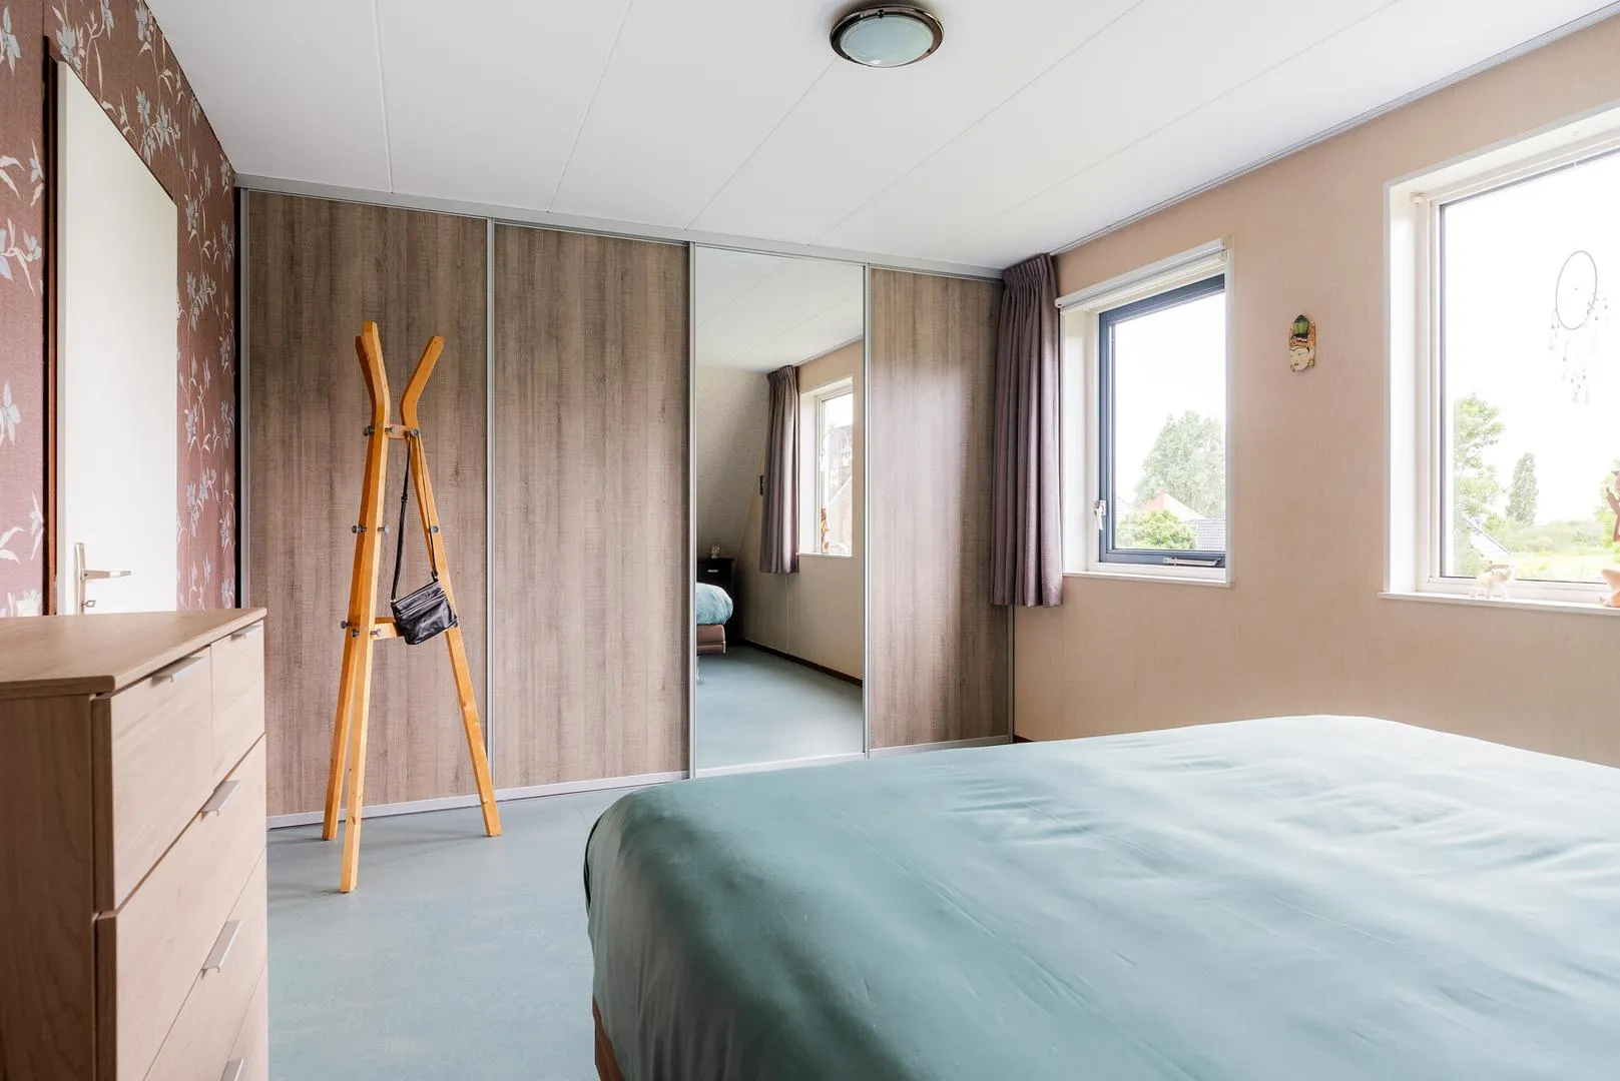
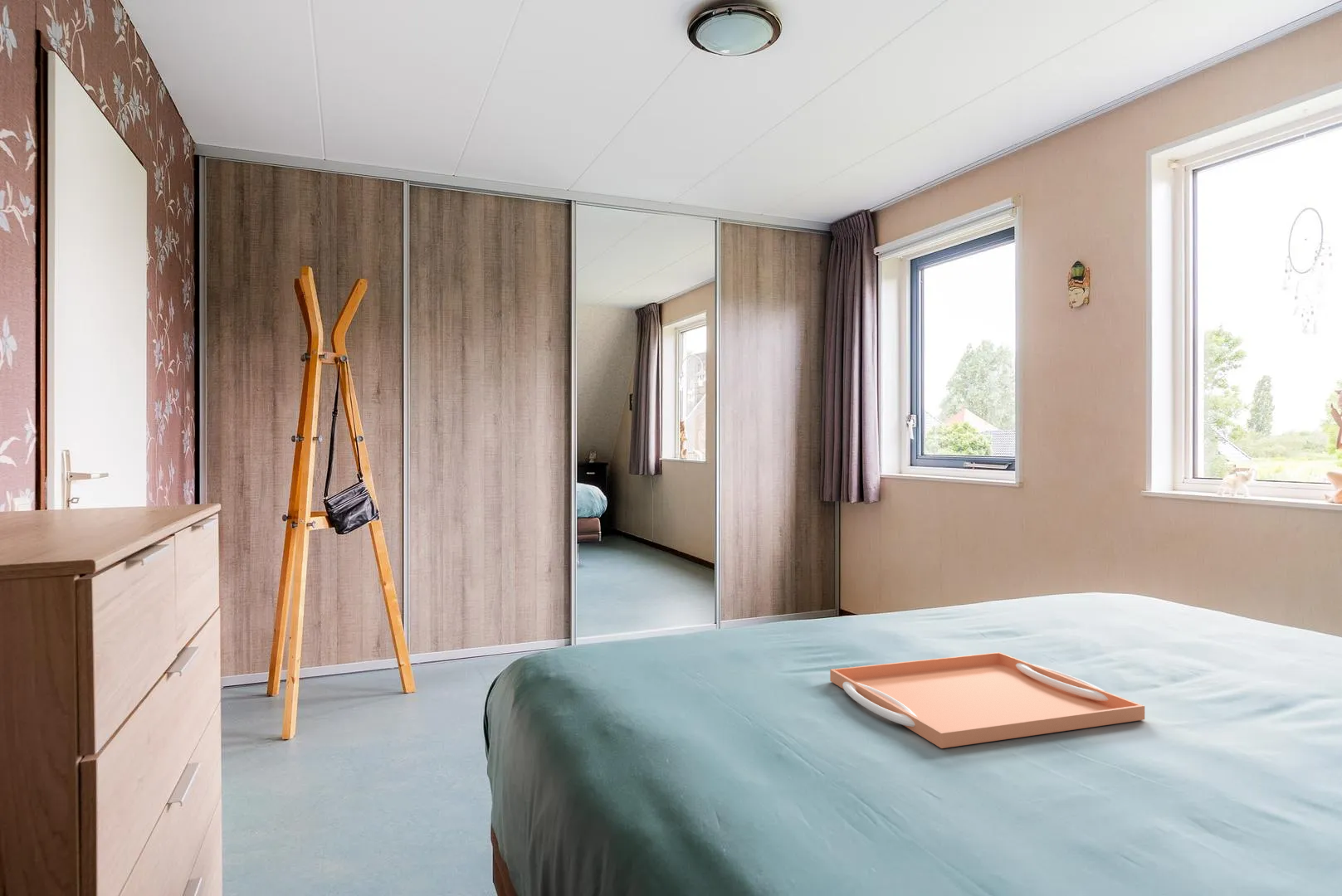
+ serving tray (975, 692)
